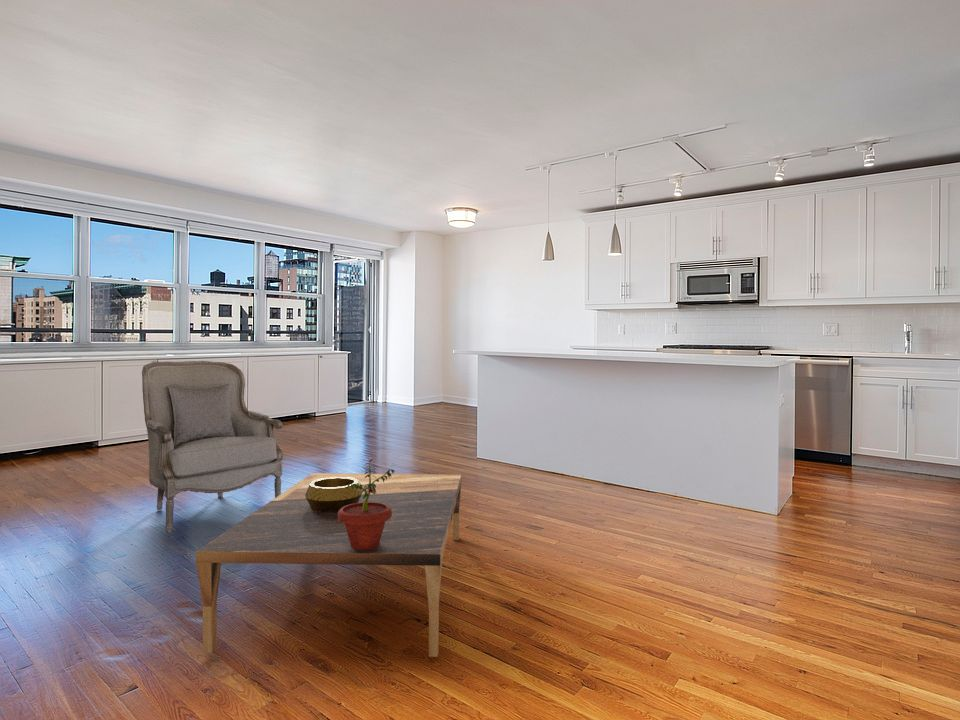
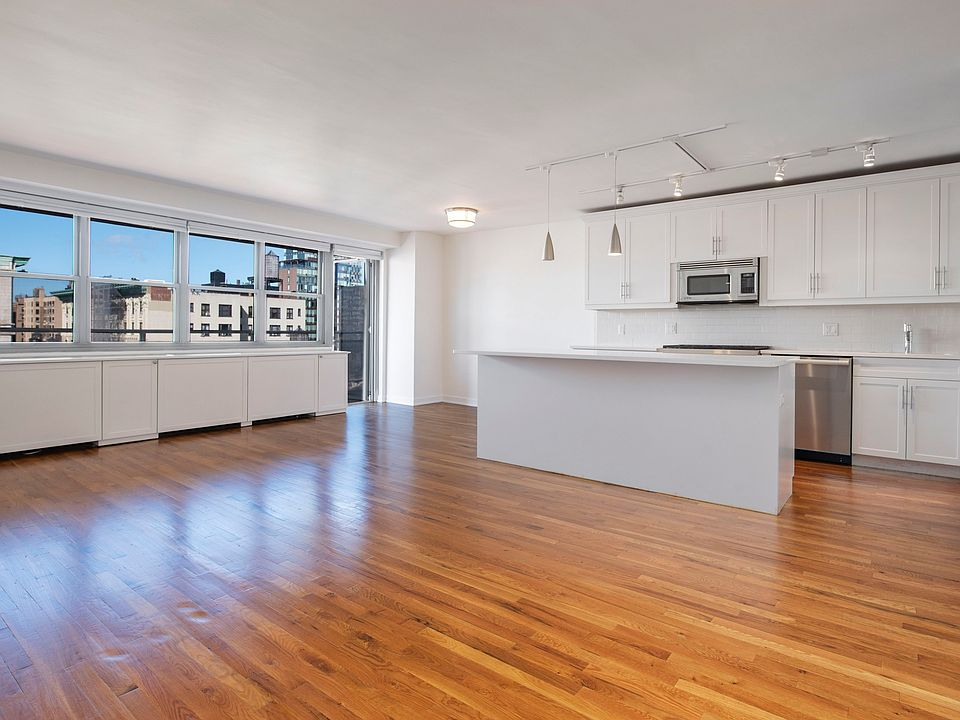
- potted plant (366, 502)
- decorative bowl (334, 493)
- coffee table (360, 550)
- armchair (206, 436)
